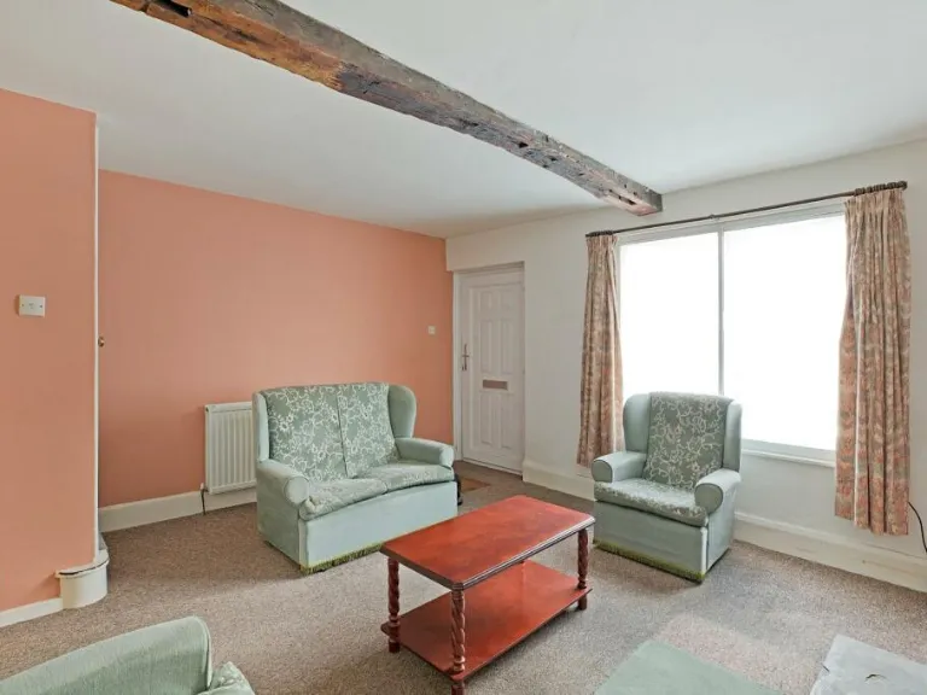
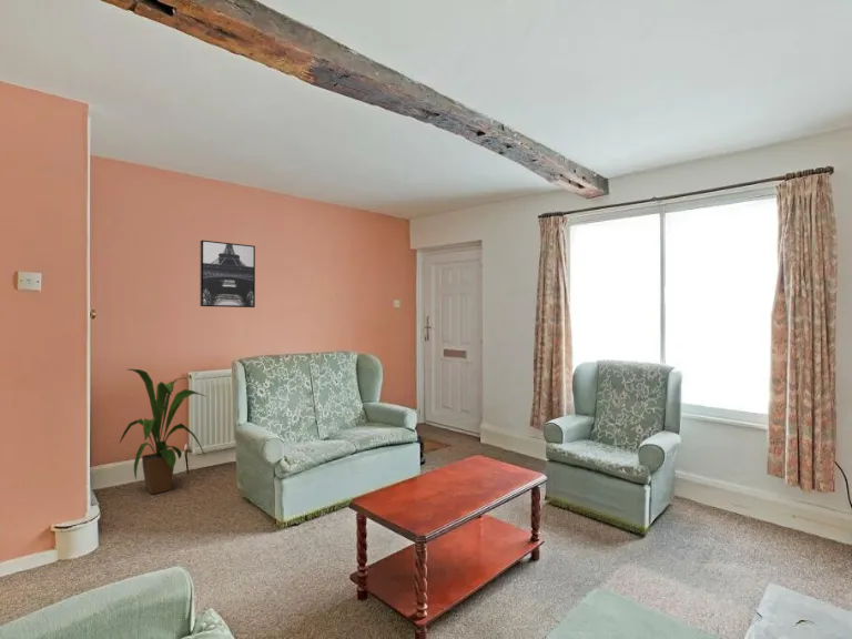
+ wall art (229, 275)
+ house plant (169, 425)
